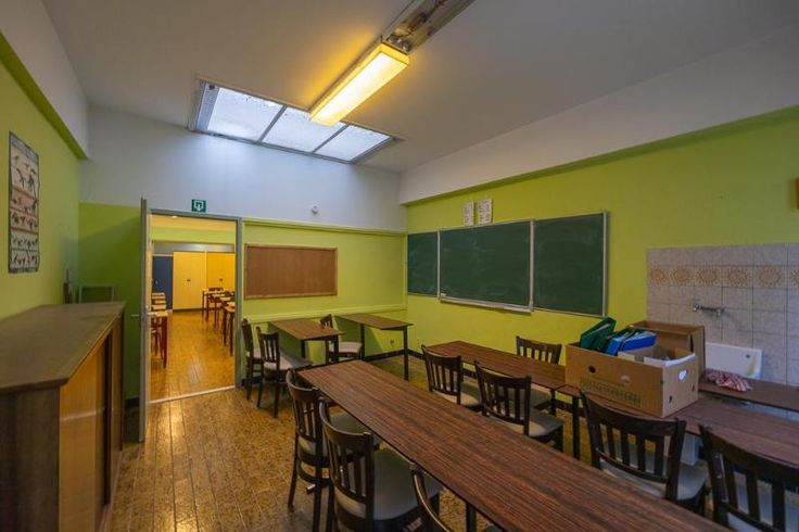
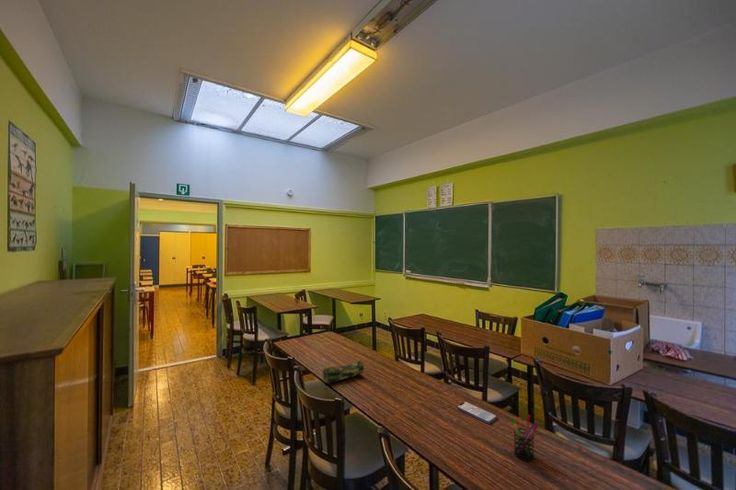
+ pencil case (344, 371)
+ pen holder (521, 435)
+ smartphone (476, 412)
